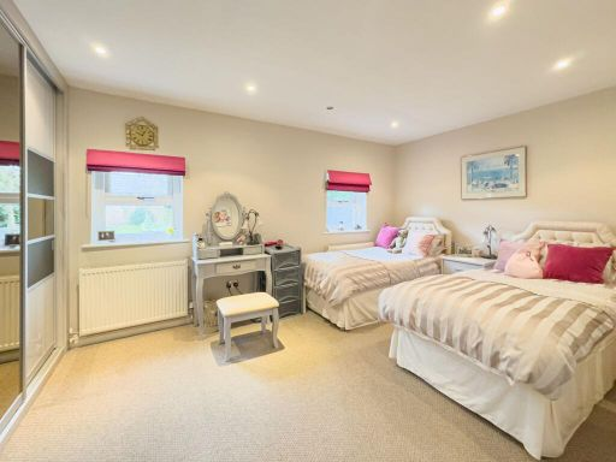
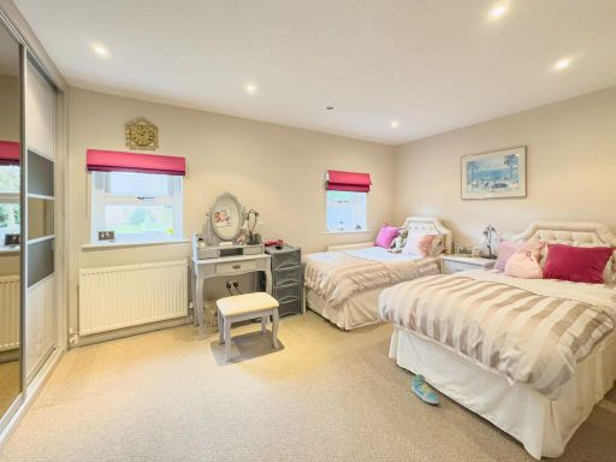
+ sneaker (424, 386)
